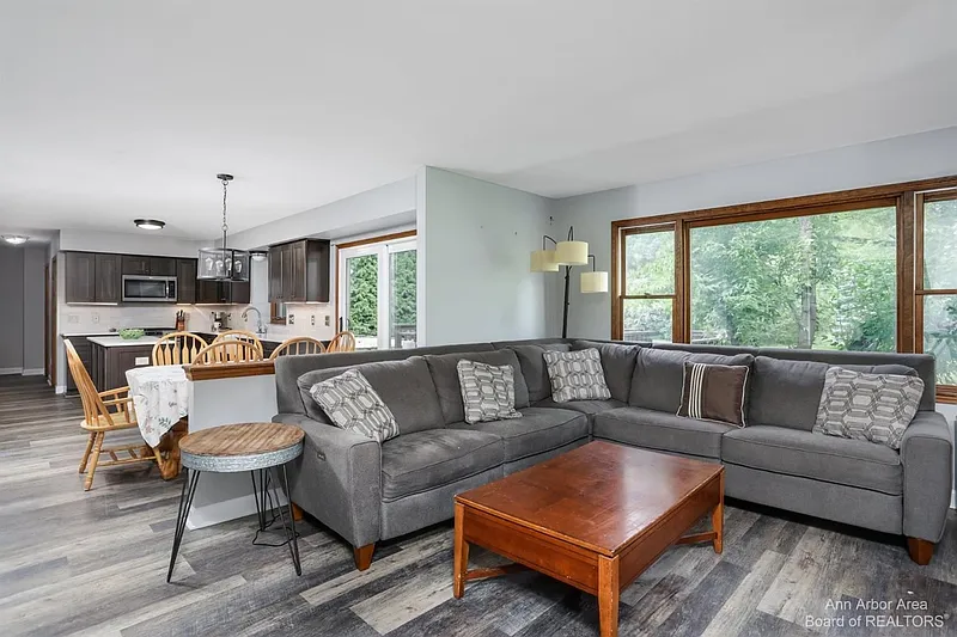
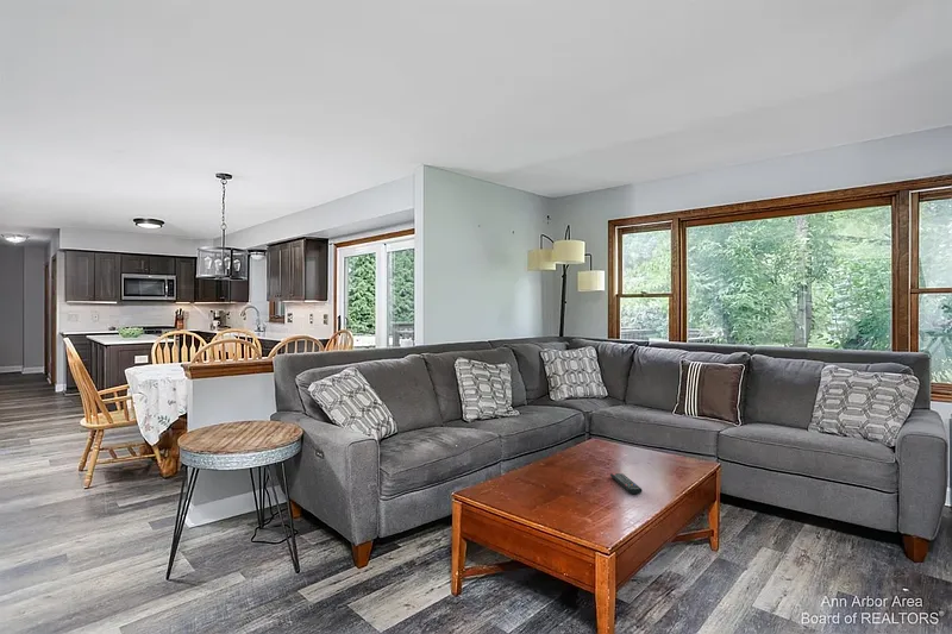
+ remote control (625, 483)
